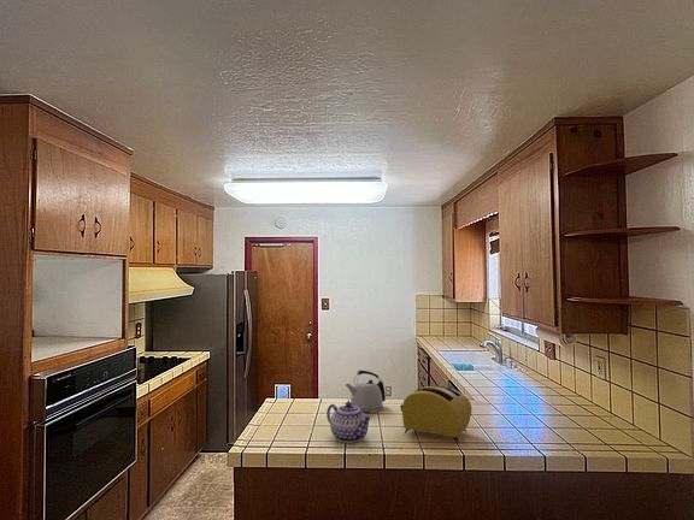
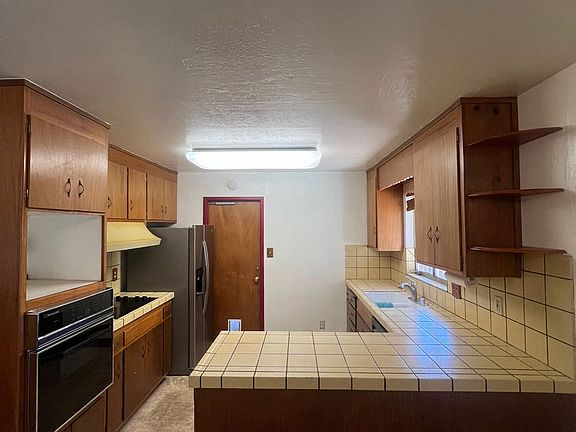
- teapot (348, 420)
- toaster (434, 409)
- kettle (365, 389)
